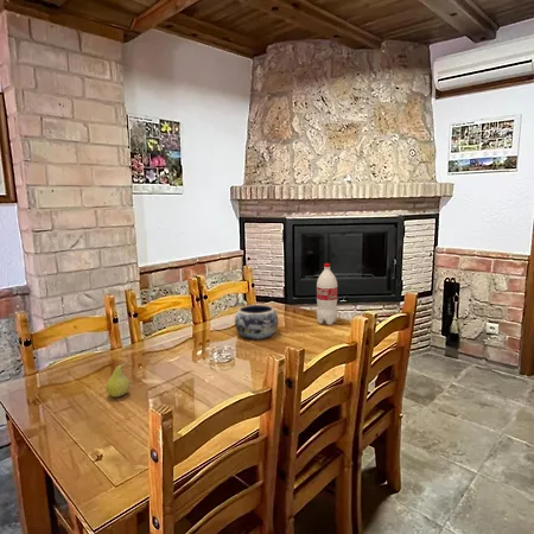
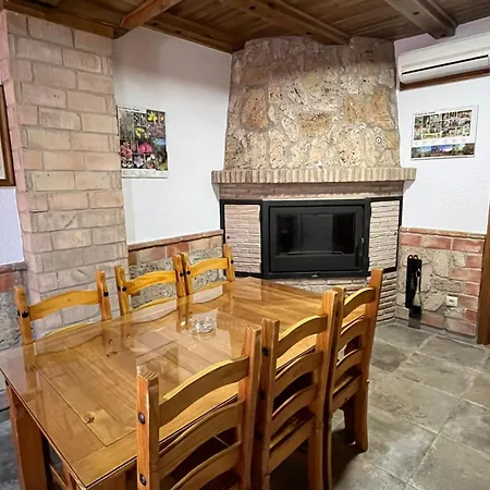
- decorative bowl (256, 320)
- fruit (119, 377)
- bottle (326, 293)
